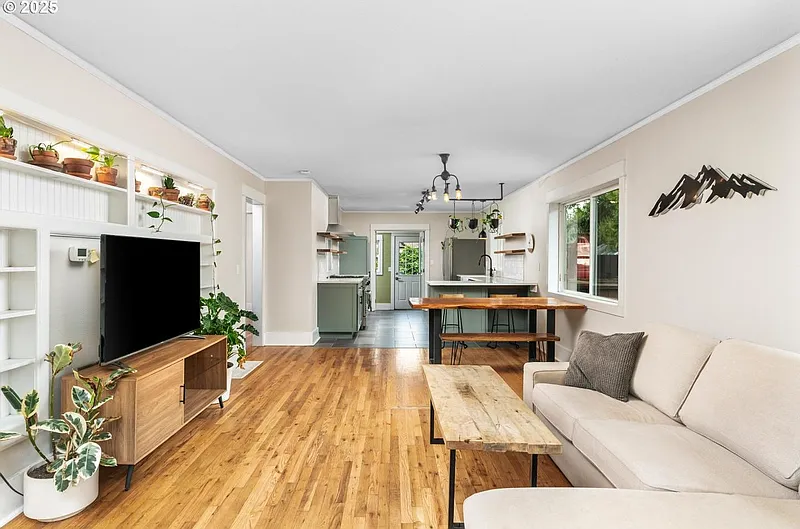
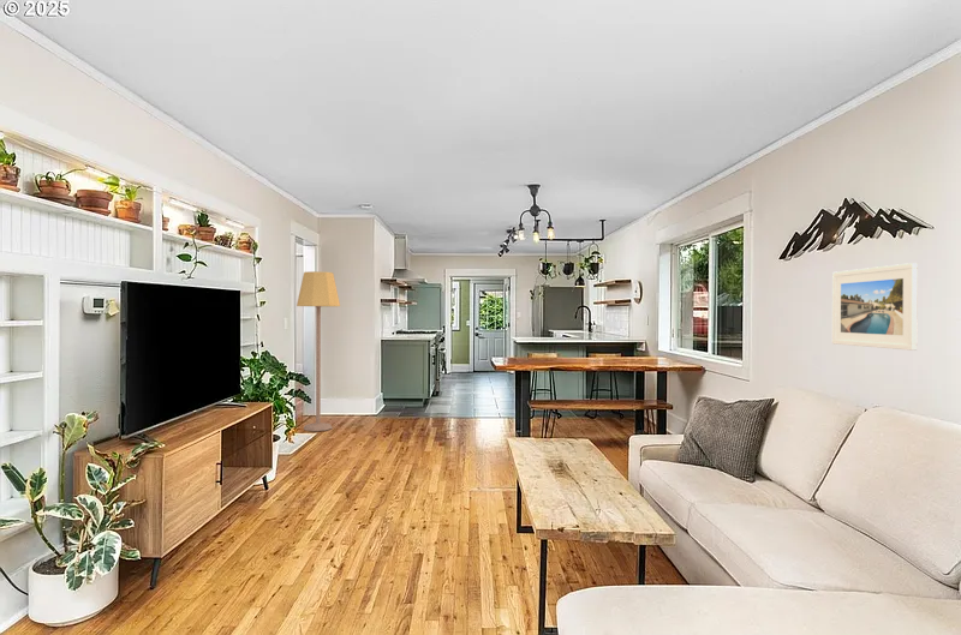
+ lamp (317, 351)
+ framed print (870, 307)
